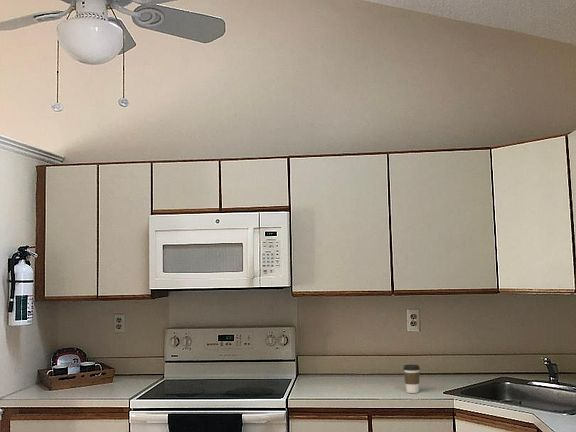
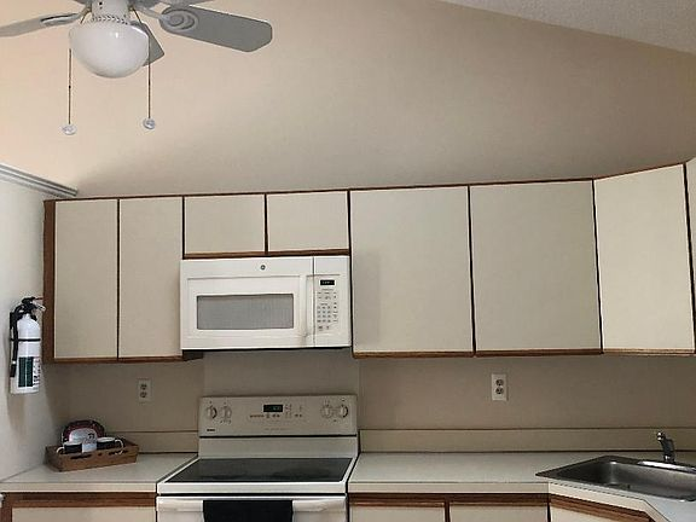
- coffee cup (411, 378)
